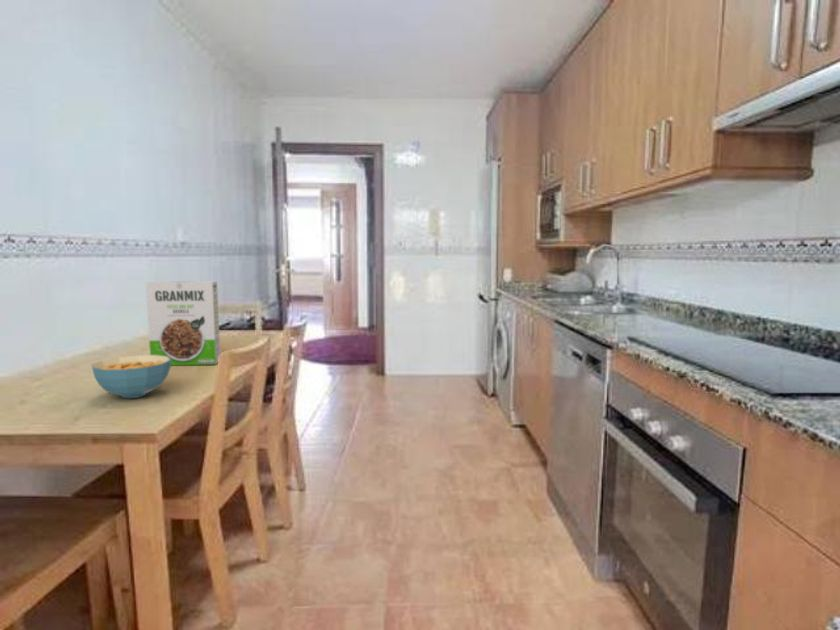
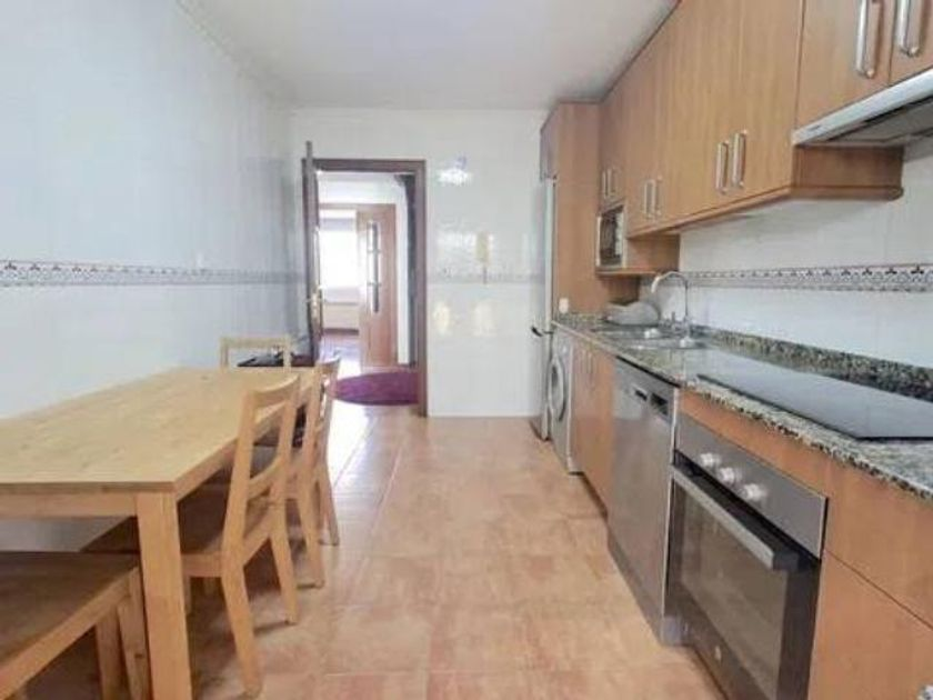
- cereal box (184, 322)
- cereal bowl (133, 378)
